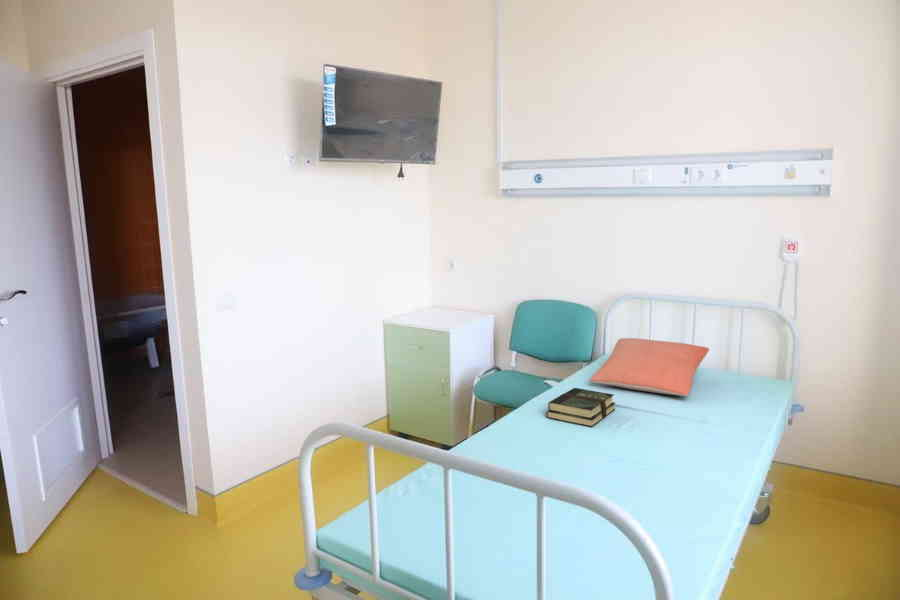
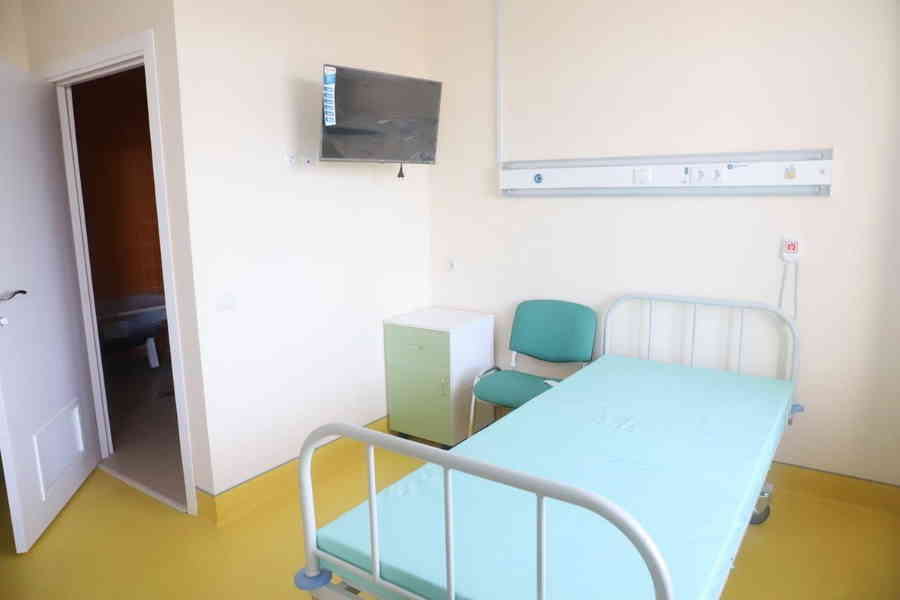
- pillow (650, 364)
- book (581, 405)
